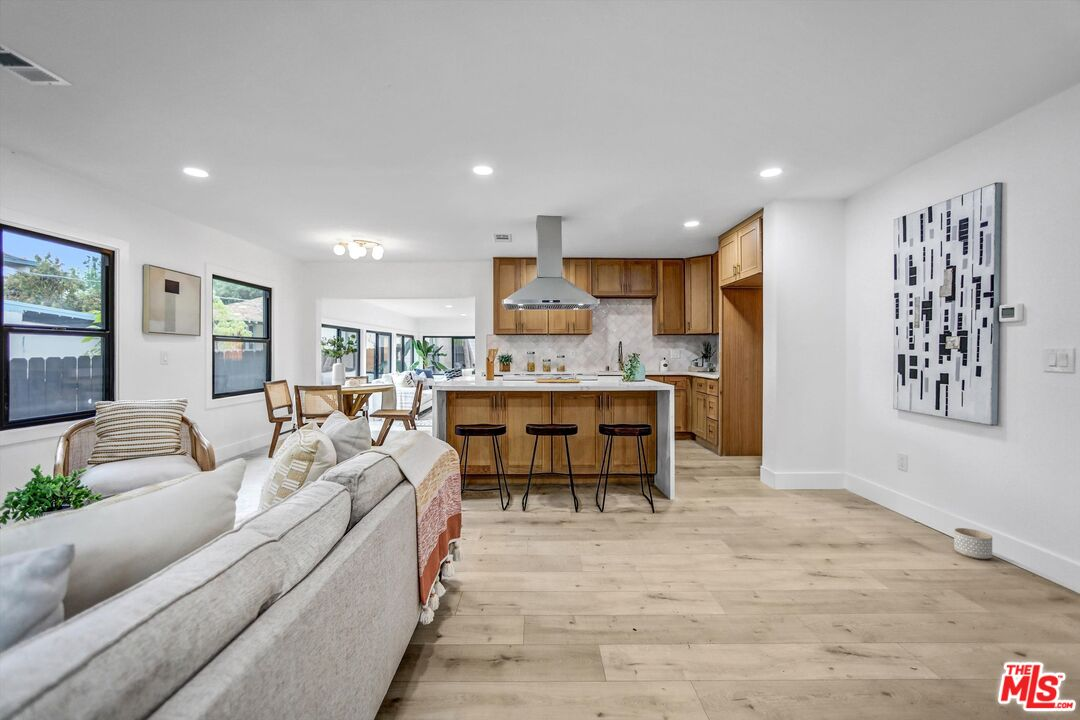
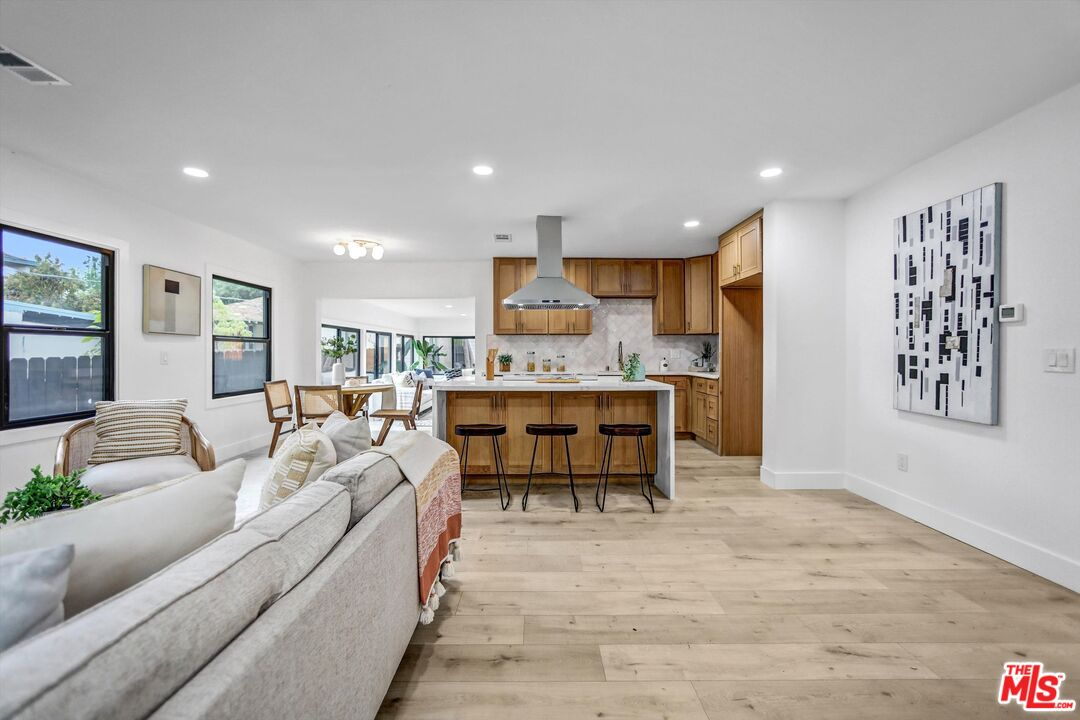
- planter (972, 543)
